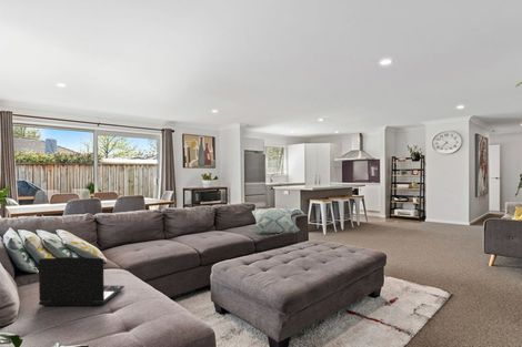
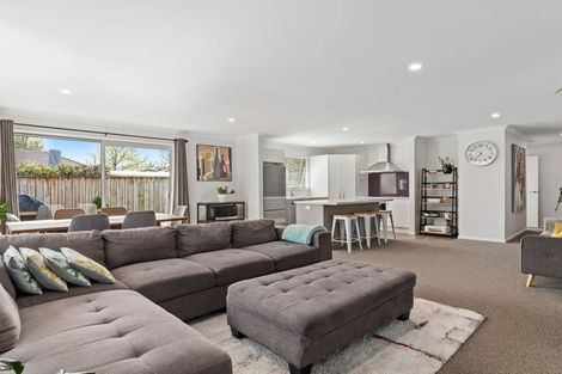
- decorative pillow (273, 221)
- laptop (84, 274)
